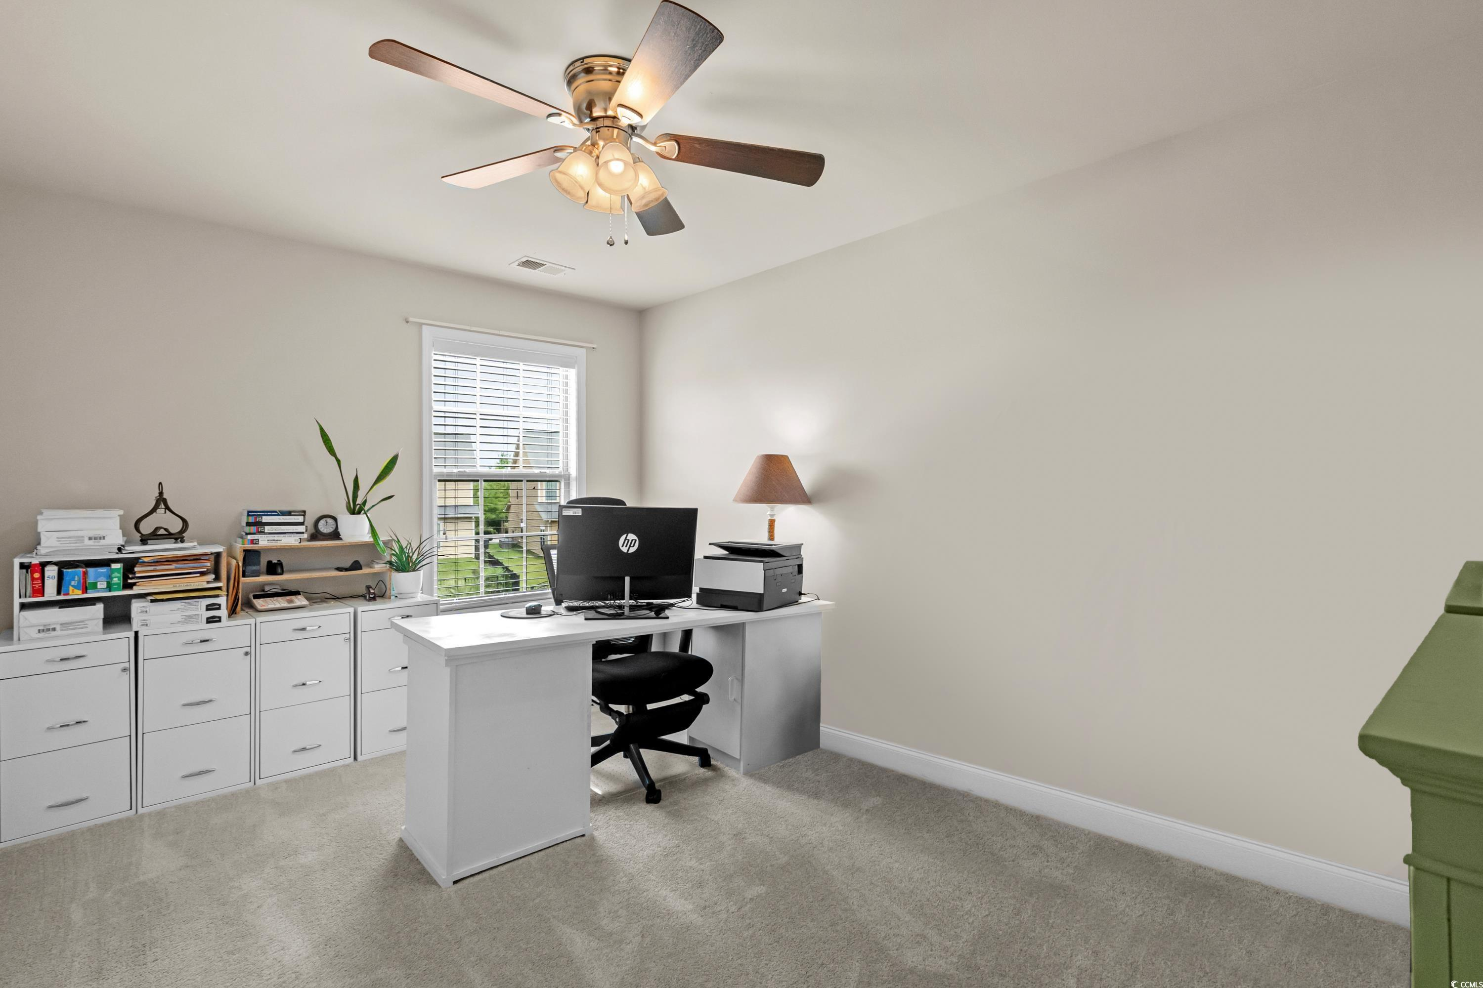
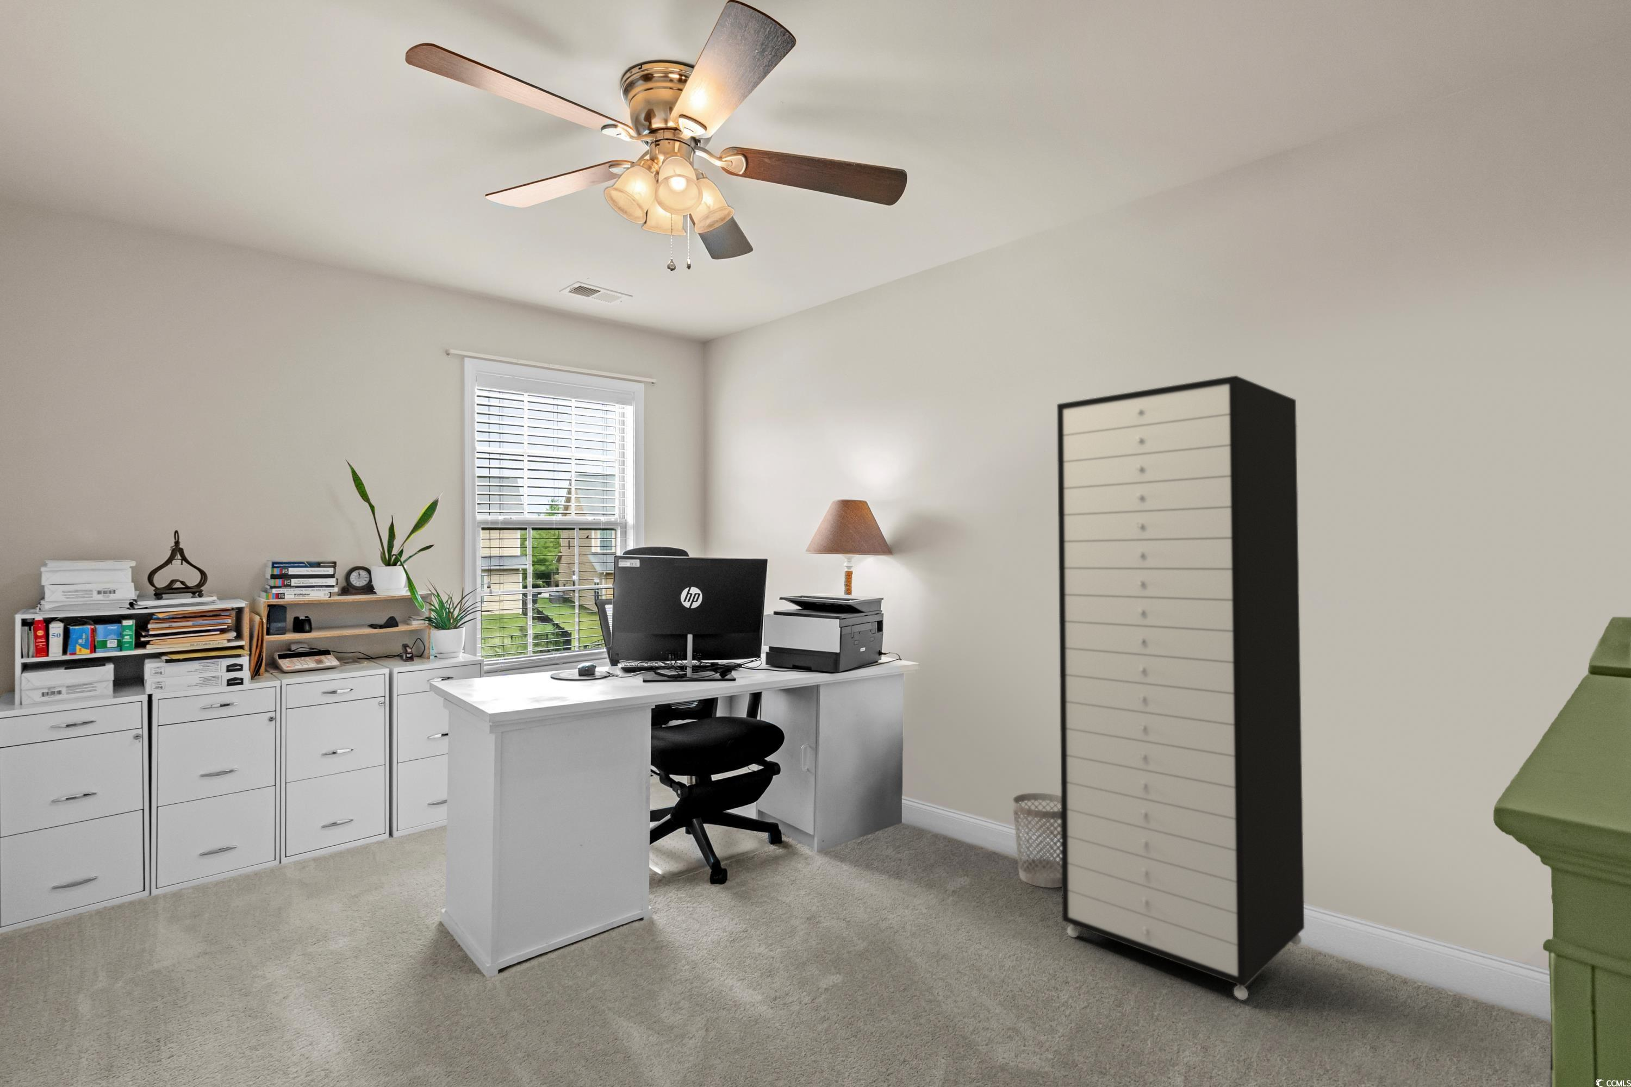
+ wastebasket (1044, 840)
+ storage cabinet (1178, 670)
